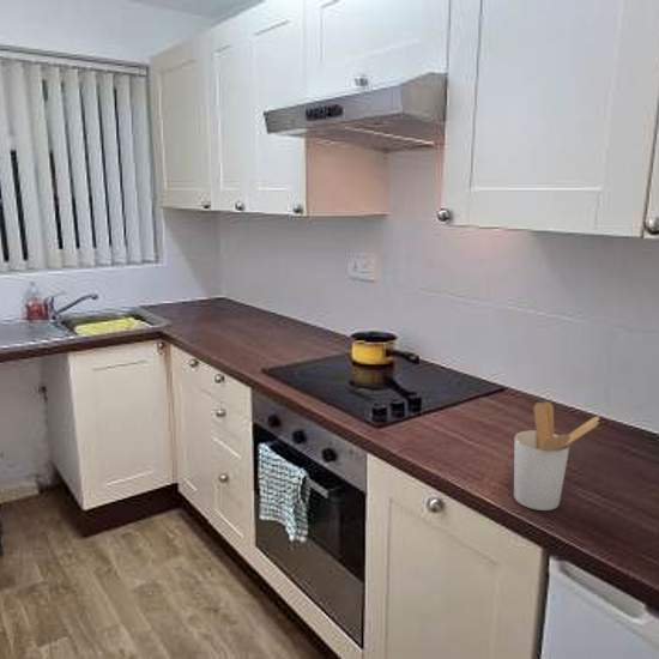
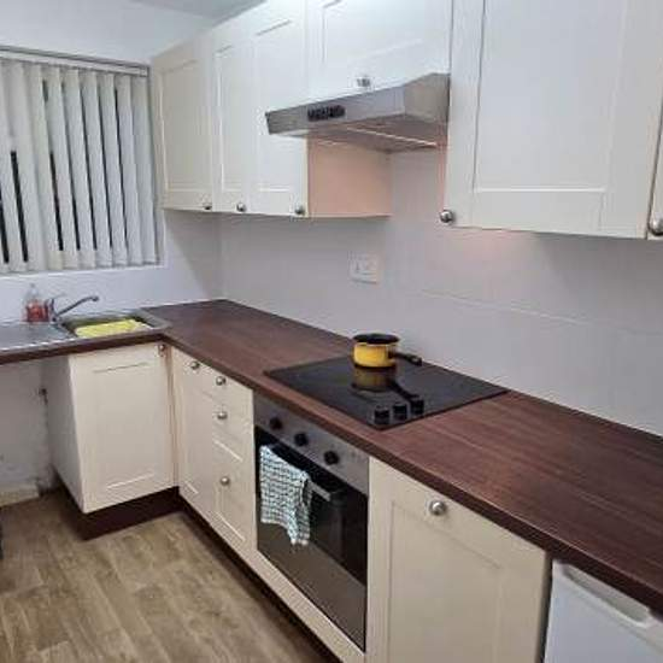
- utensil holder (555, 457)
